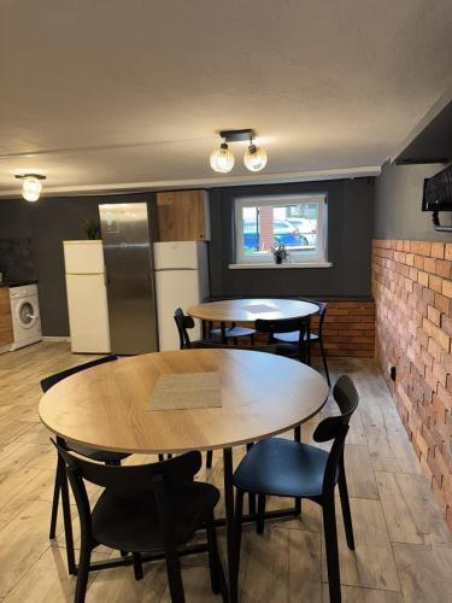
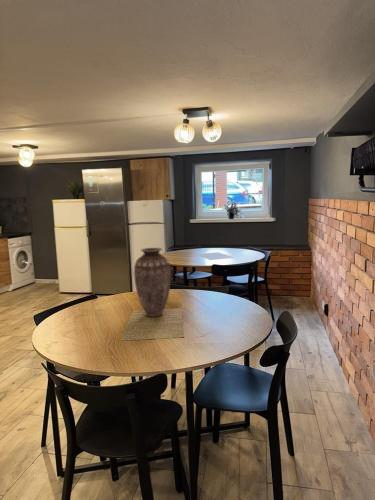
+ vase (152, 282)
